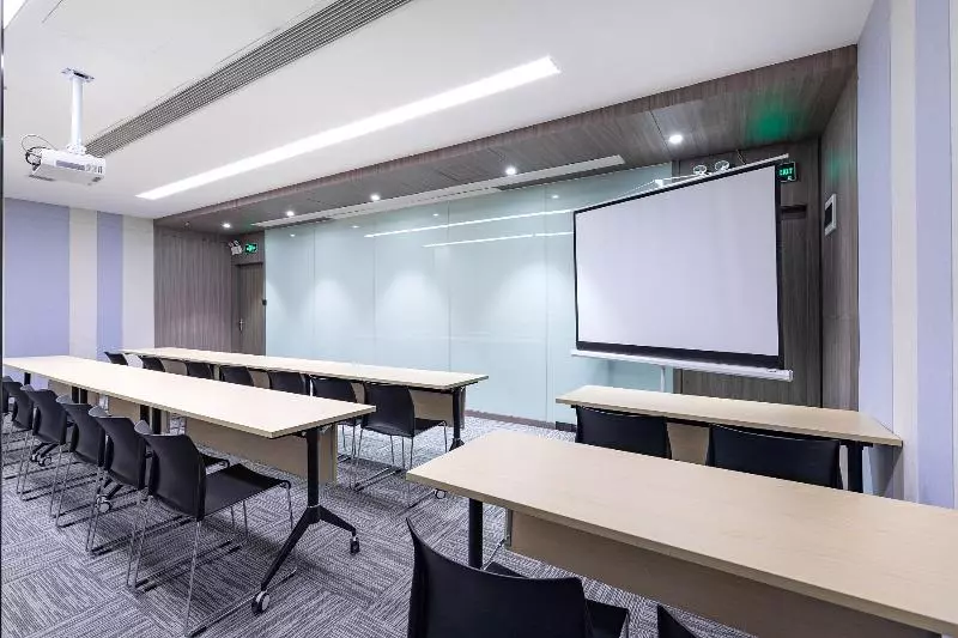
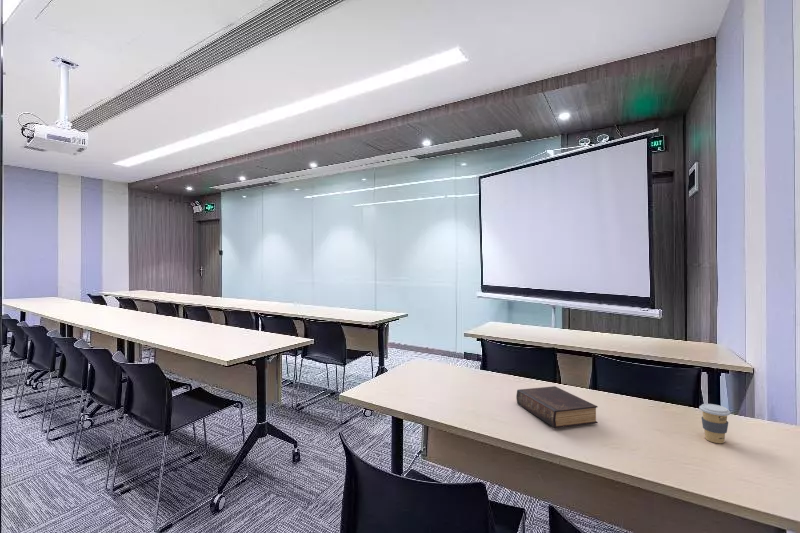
+ coffee cup (714, 423)
+ book (554, 405)
